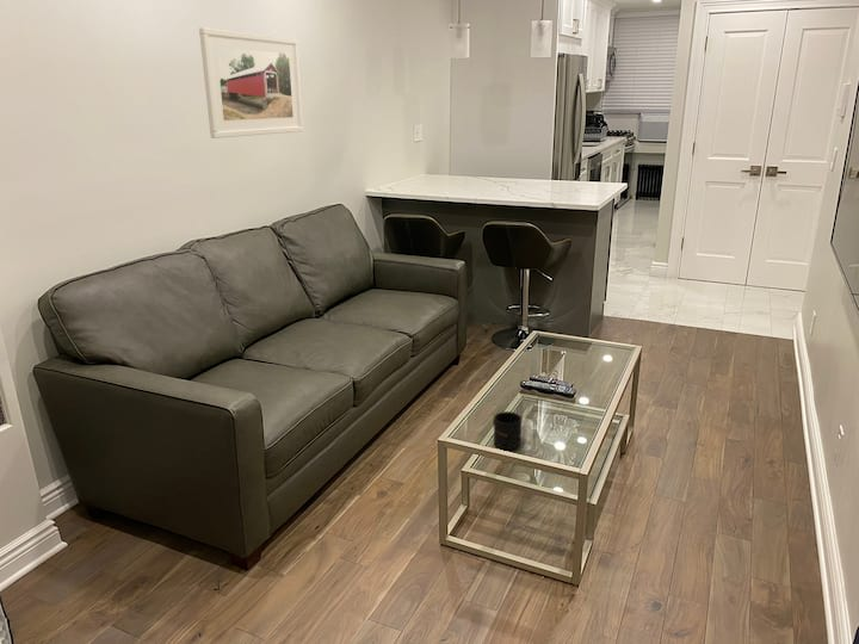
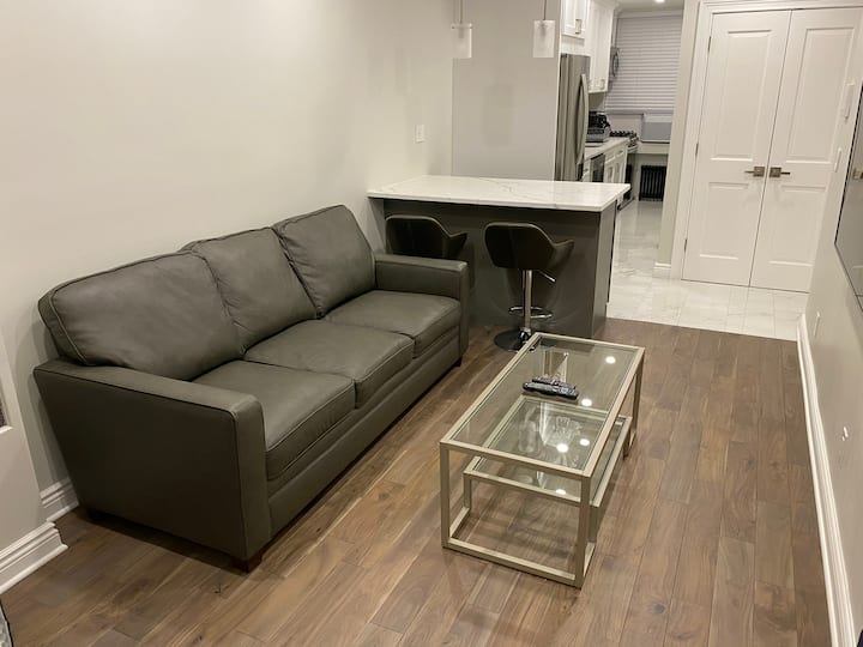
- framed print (257, 85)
- mug (505, 428)
